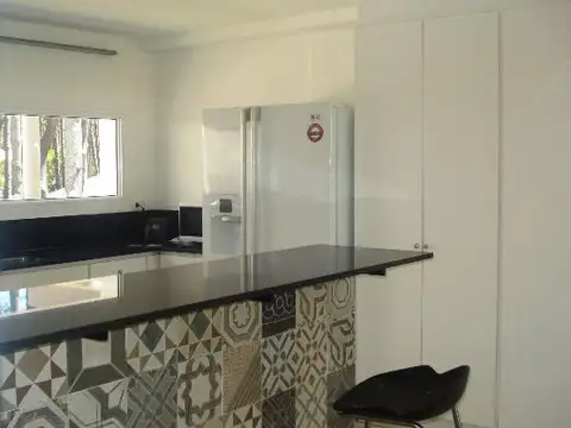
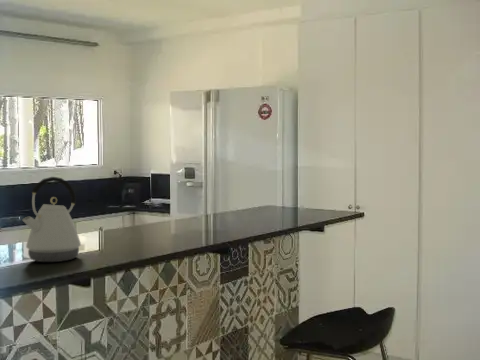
+ kettle (51, 218)
